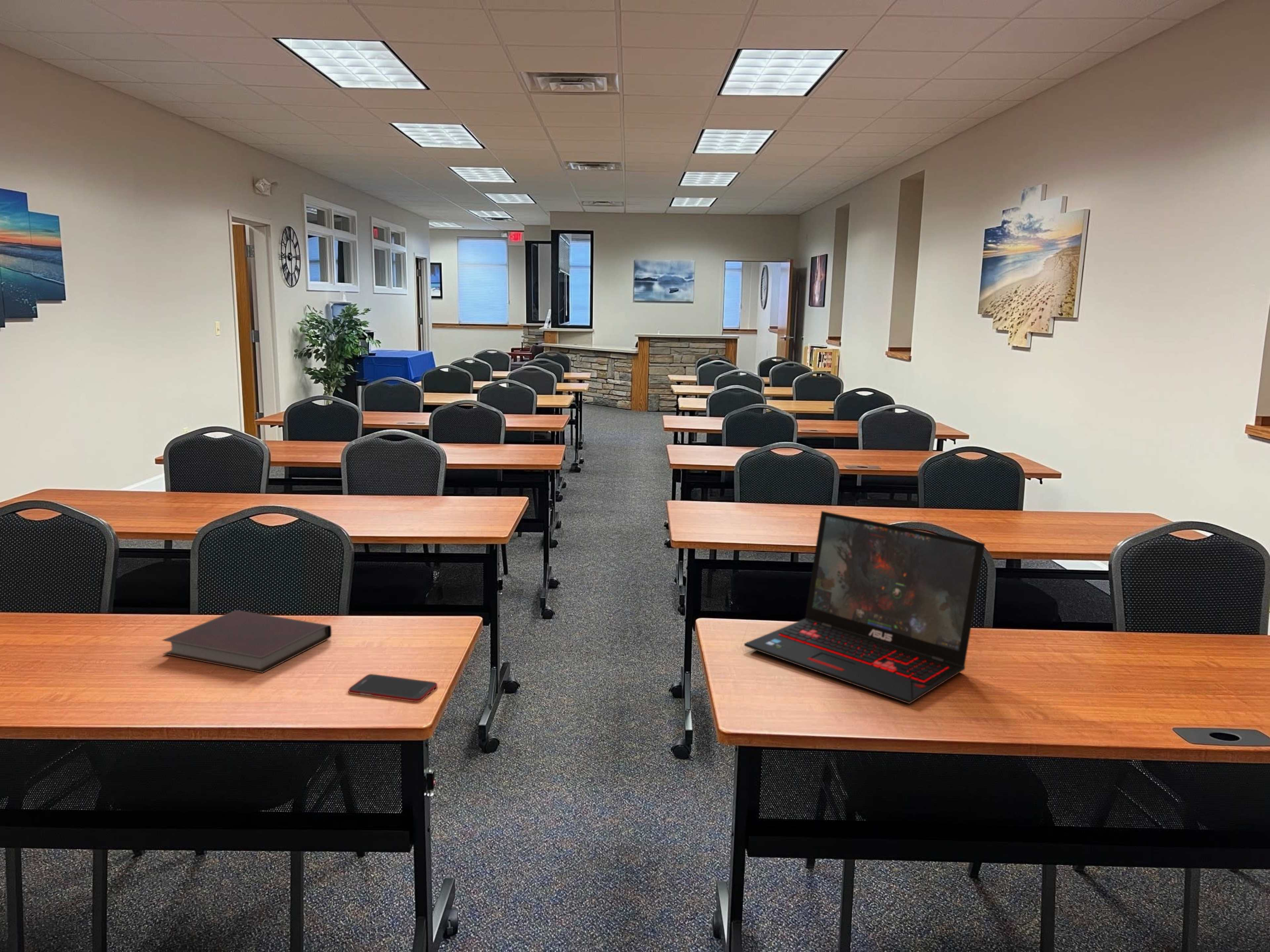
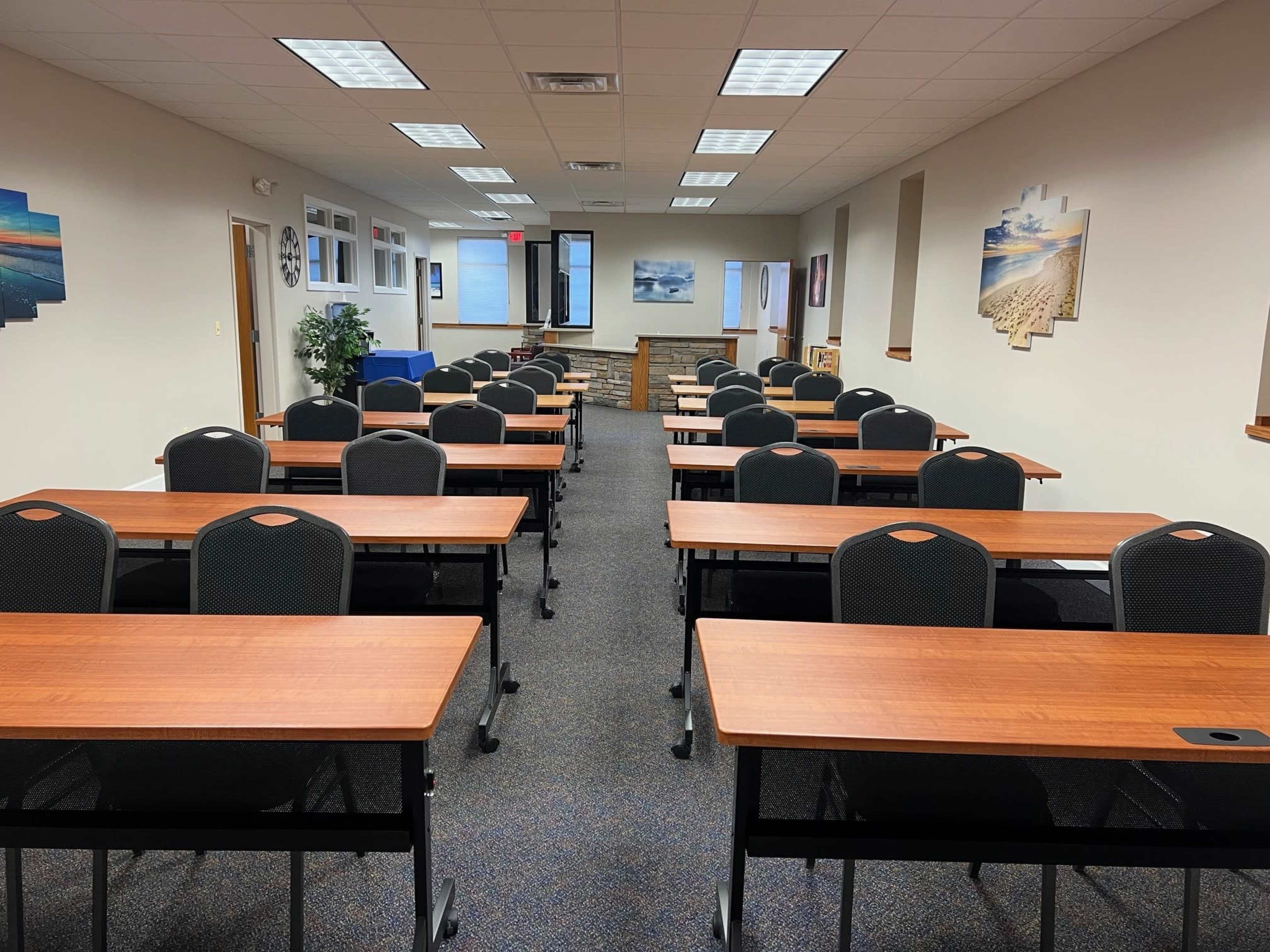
- laptop (861, 598)
- notebook (249, 638)
- cell phone (393, 688)
